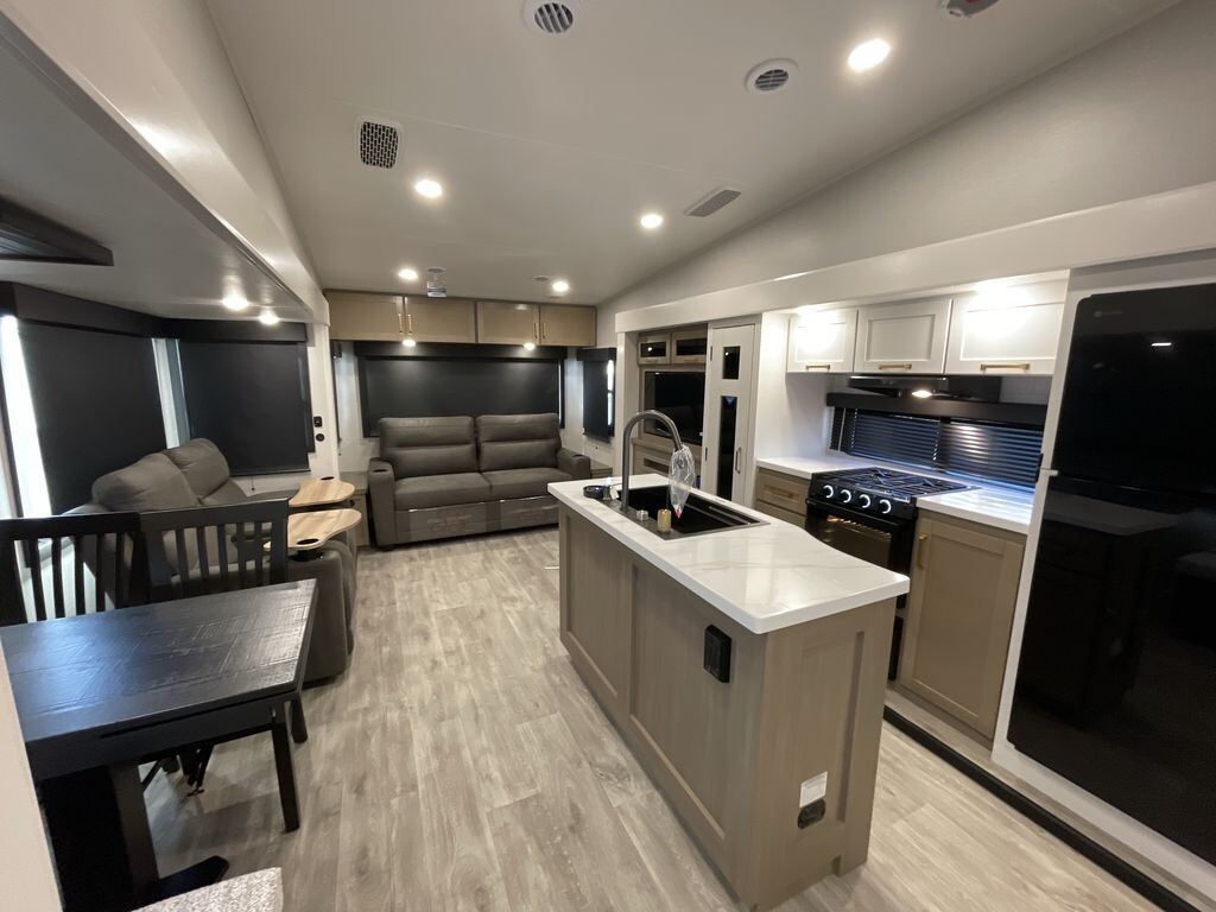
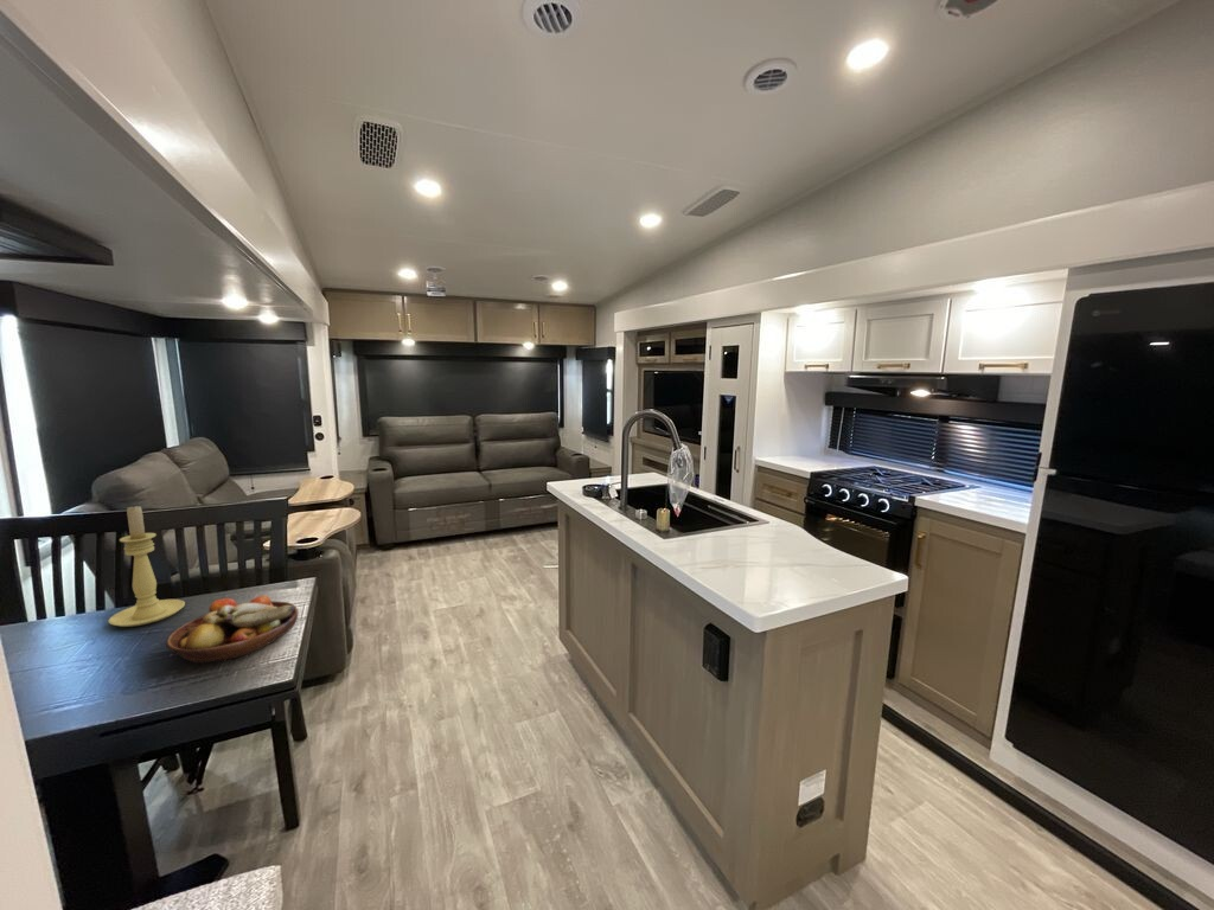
+ candle holder (141, 560)
+ fruit bowl (237, 619)
